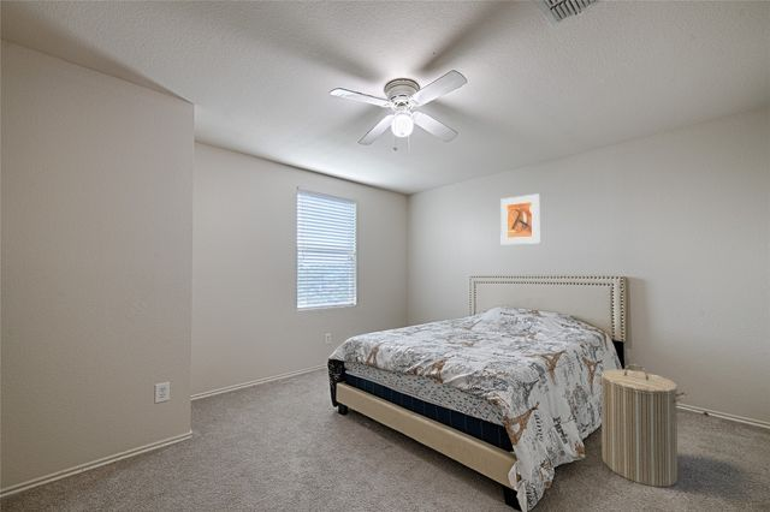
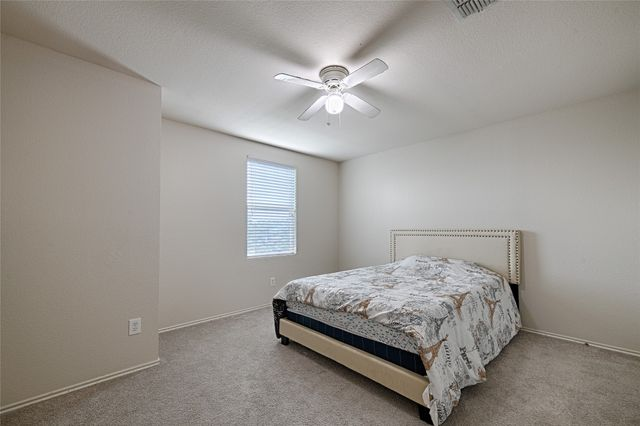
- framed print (519, 220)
- laundry hamper (636, 416)
